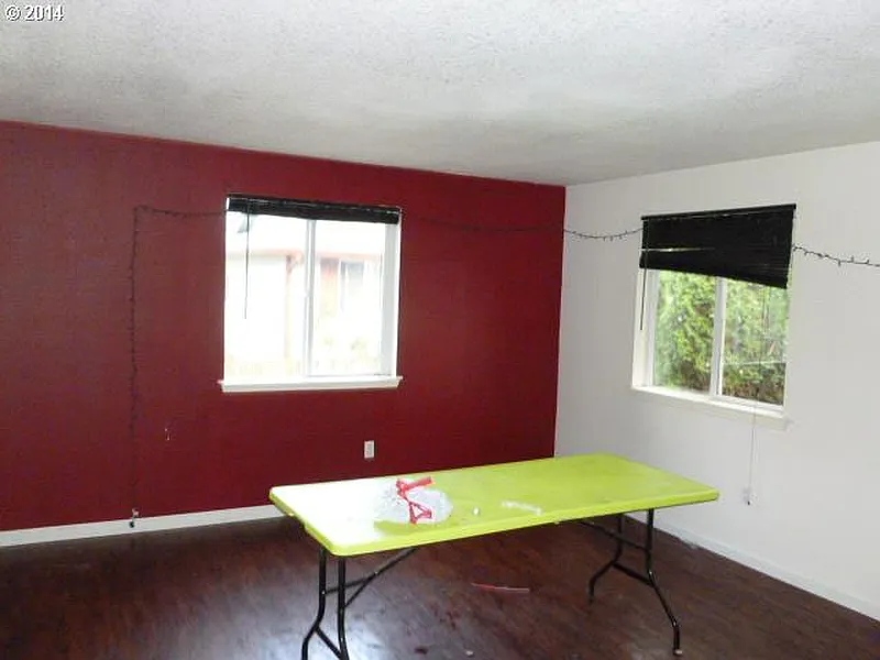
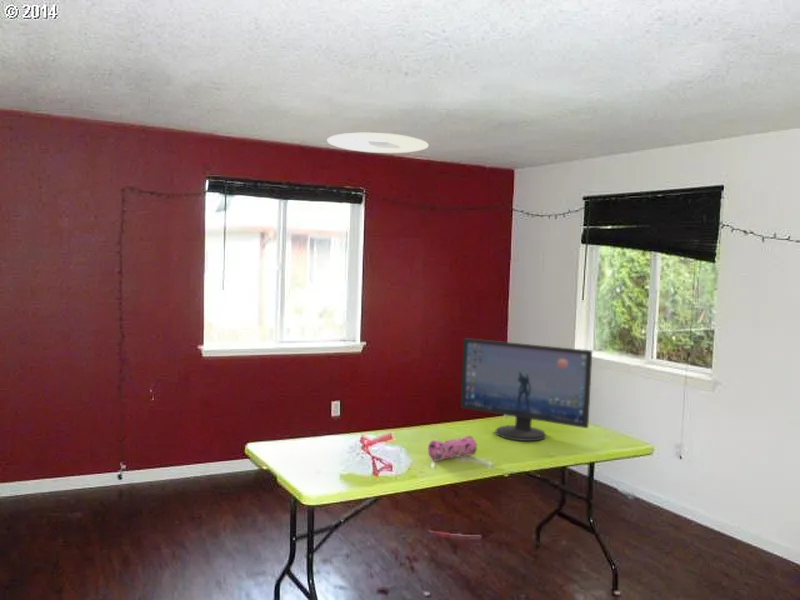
+ pencil case (452, 447)
+ ceiling light (378, 138)
+ computer monitor (522, 389)
